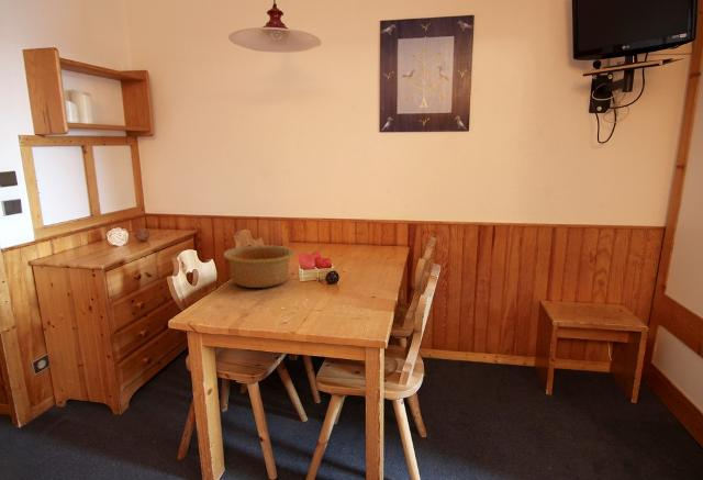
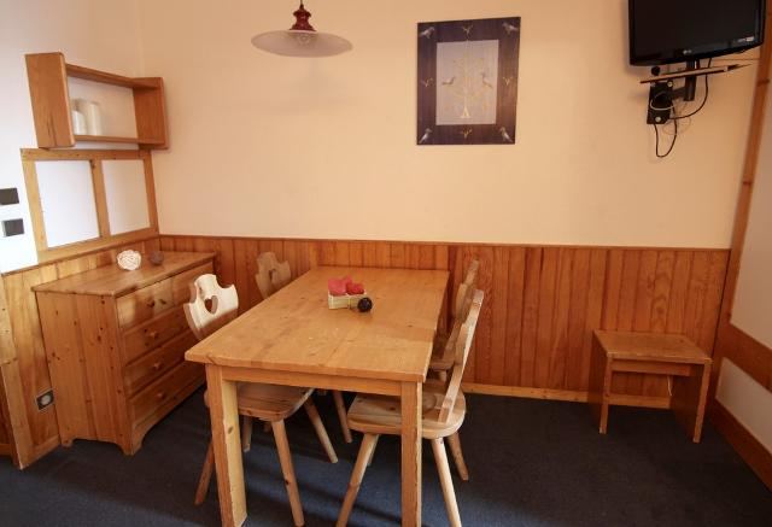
- bowl (259, 266)
